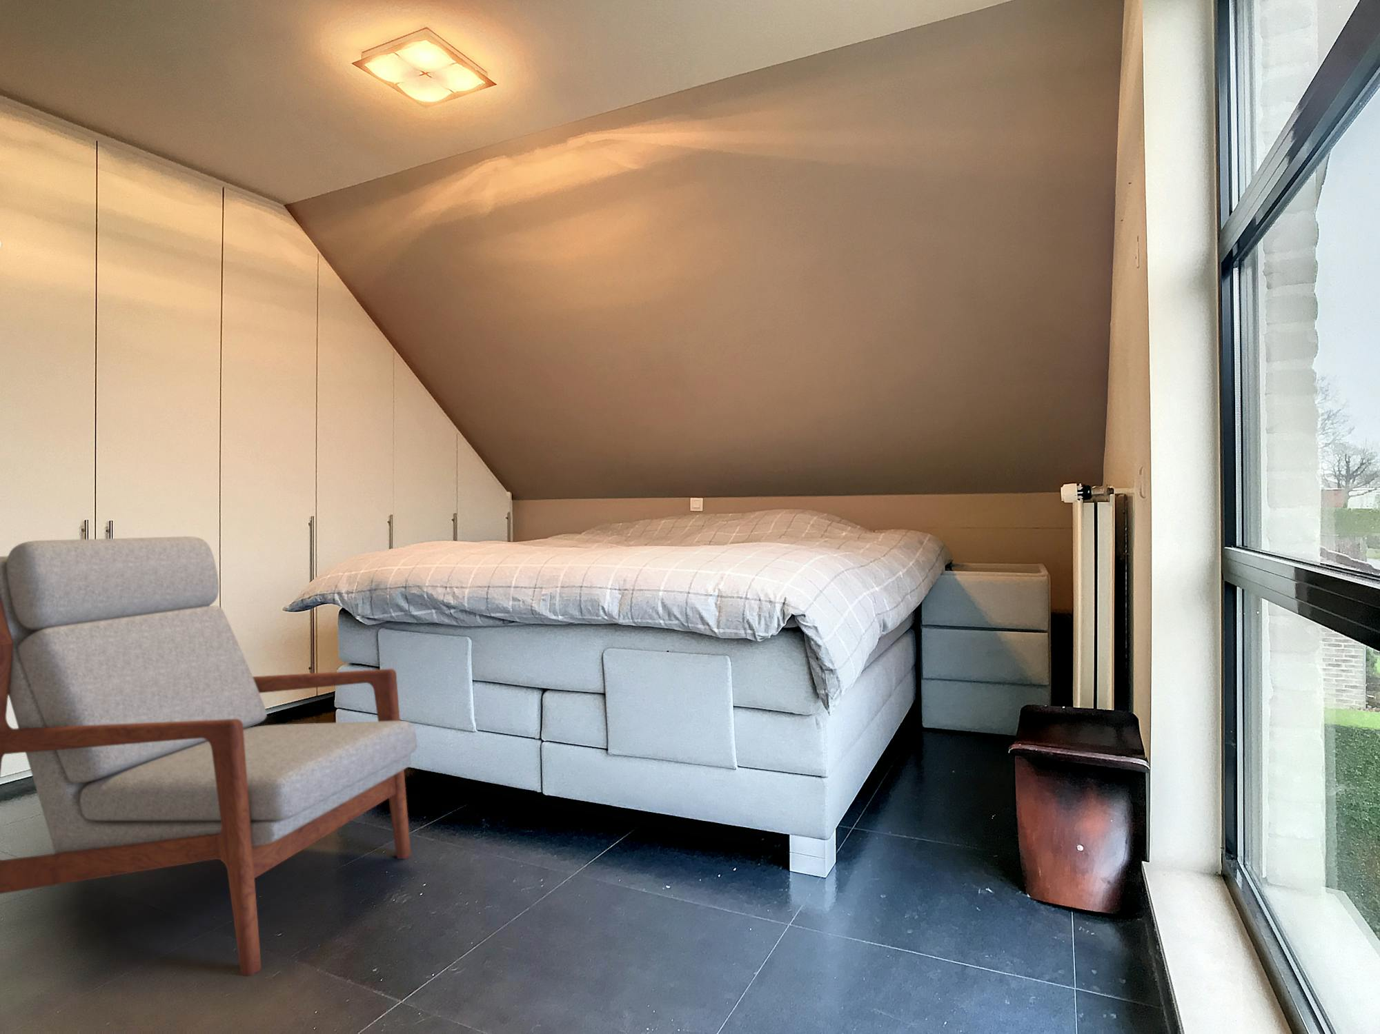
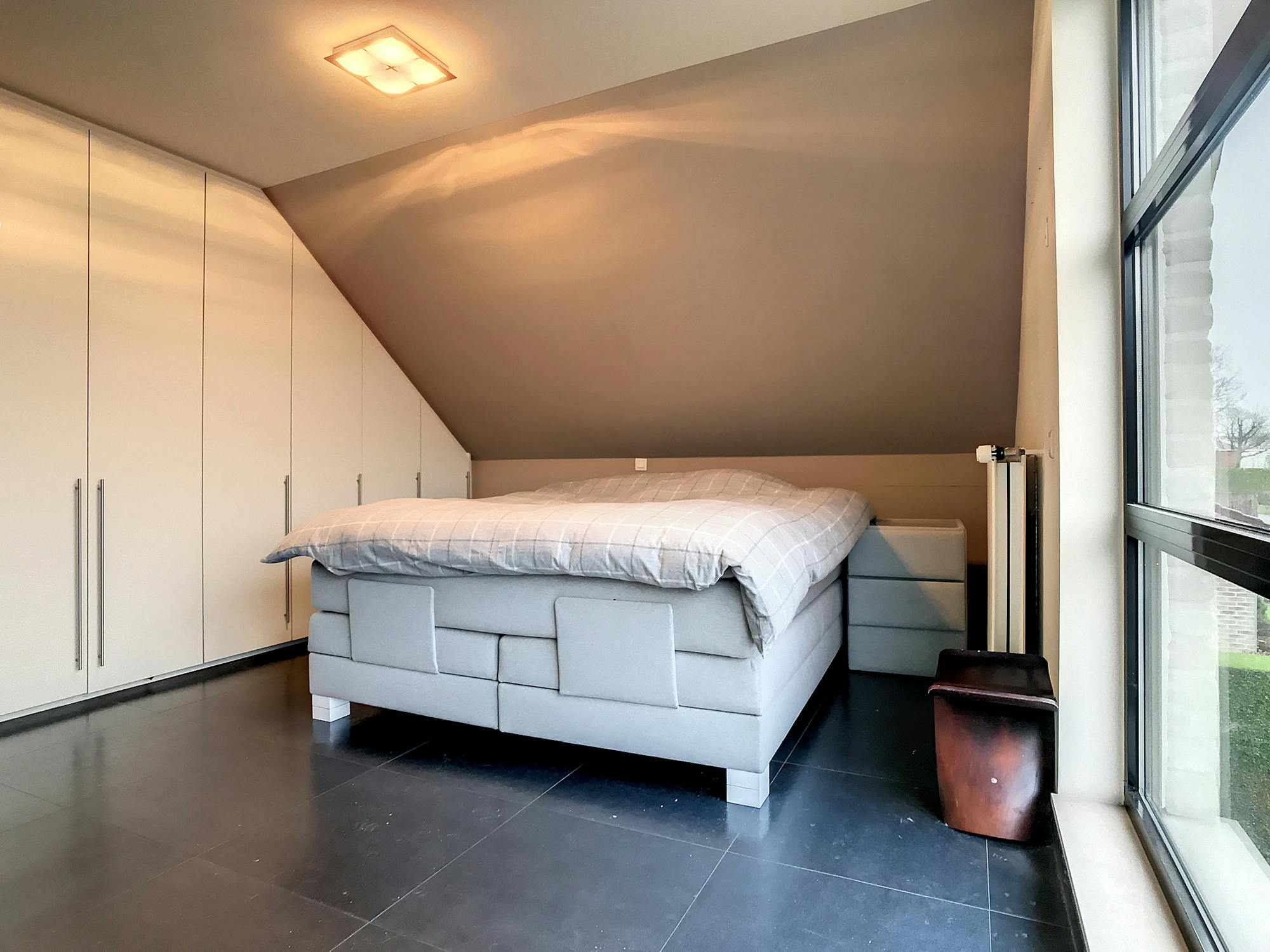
- armchair (217, 715)
